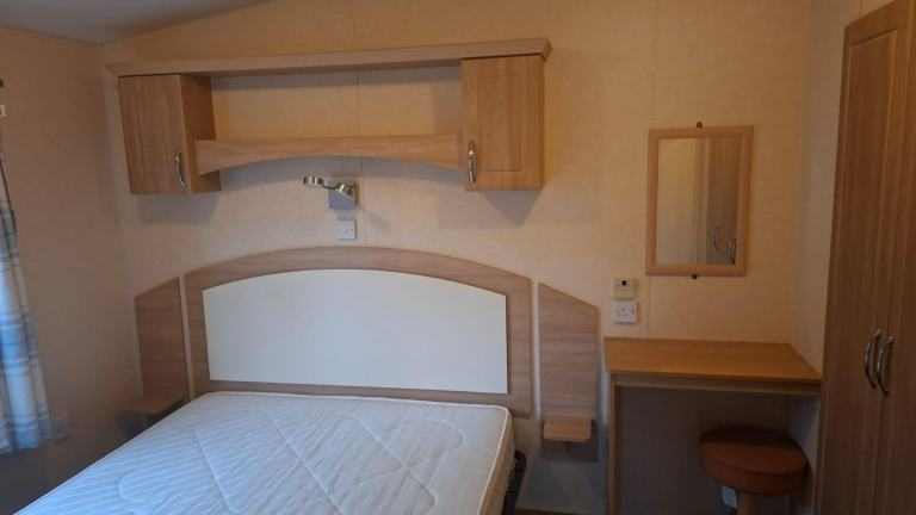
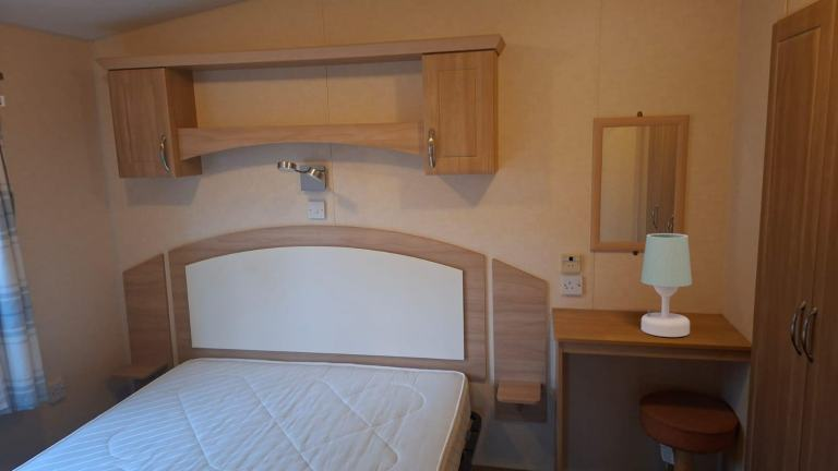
+ table lamp (666, 283)
